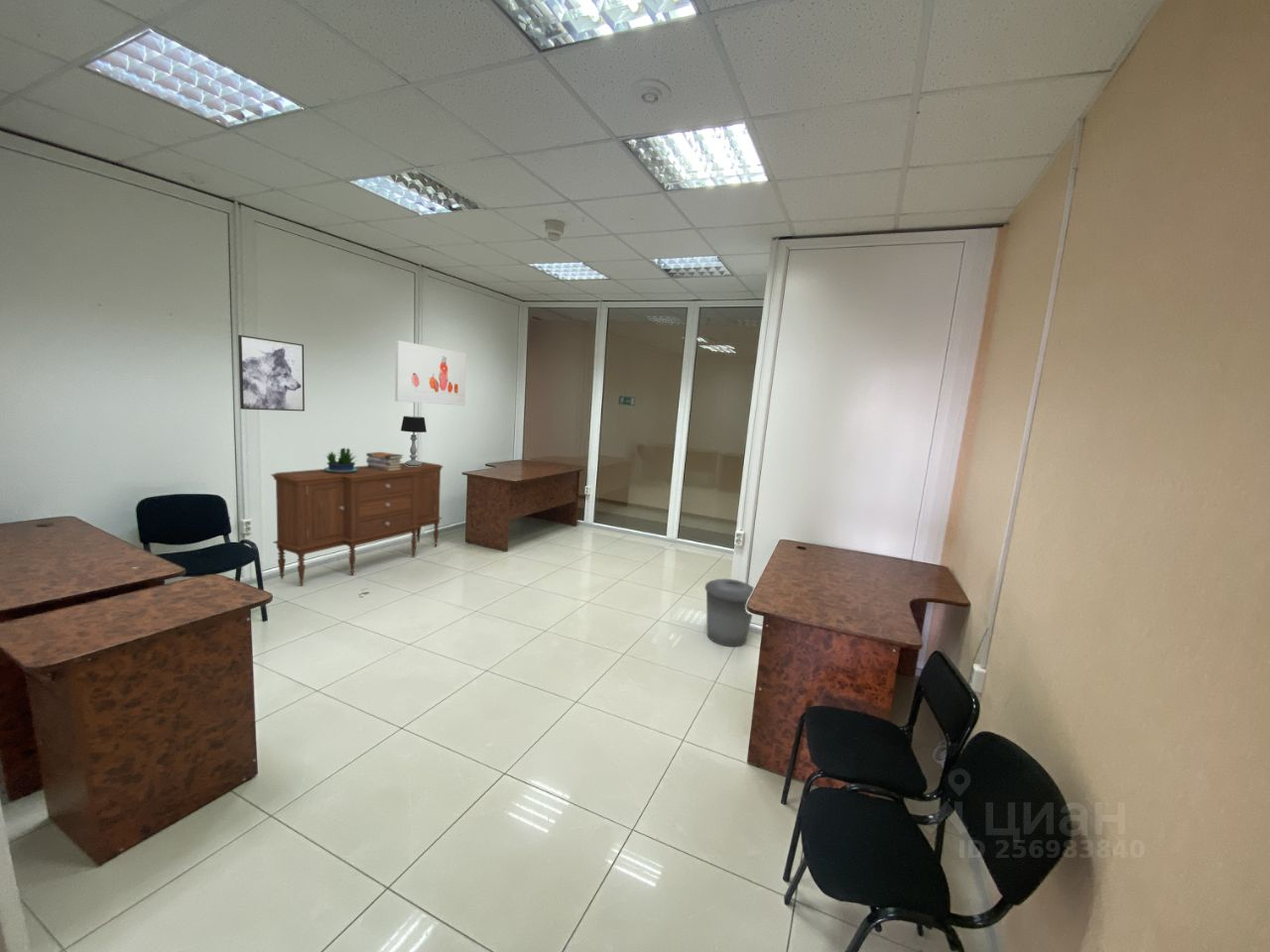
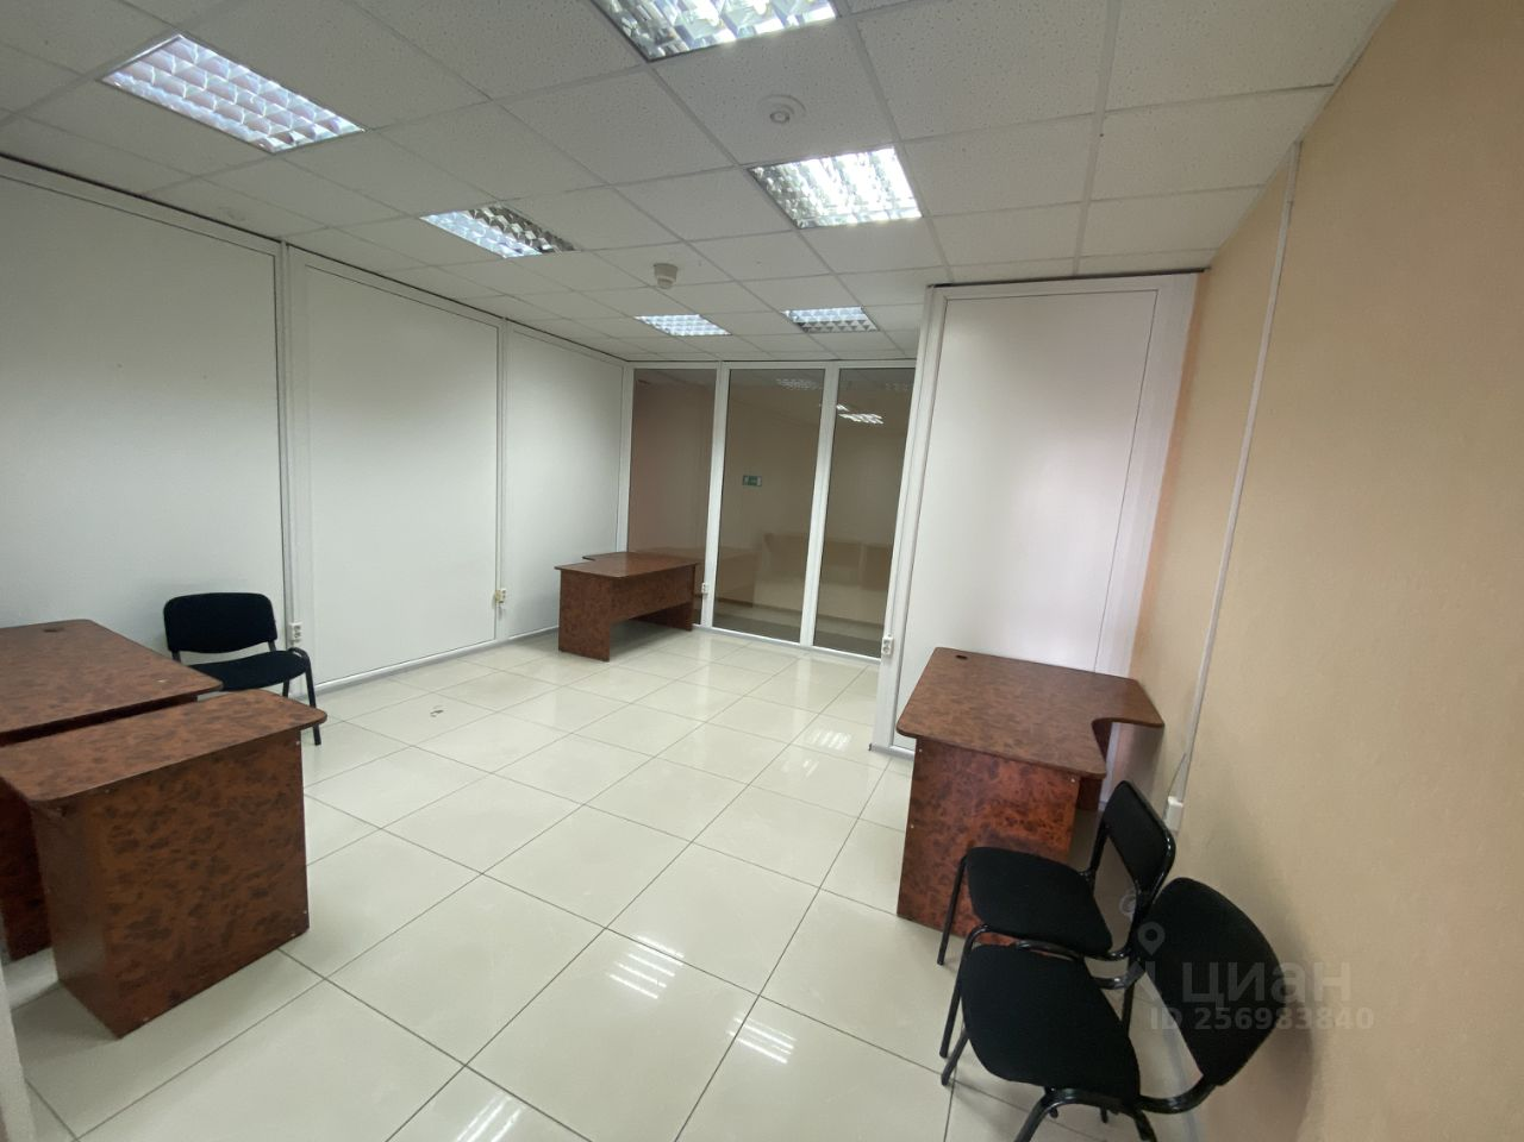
- sideboard (372, 516)
- book stack (384, 460)
- table lamp (413, 440)
- trash can (729, 609)
- potted plant (343, 459)
- wall art (273, 375)
- wall art (433, 375)
